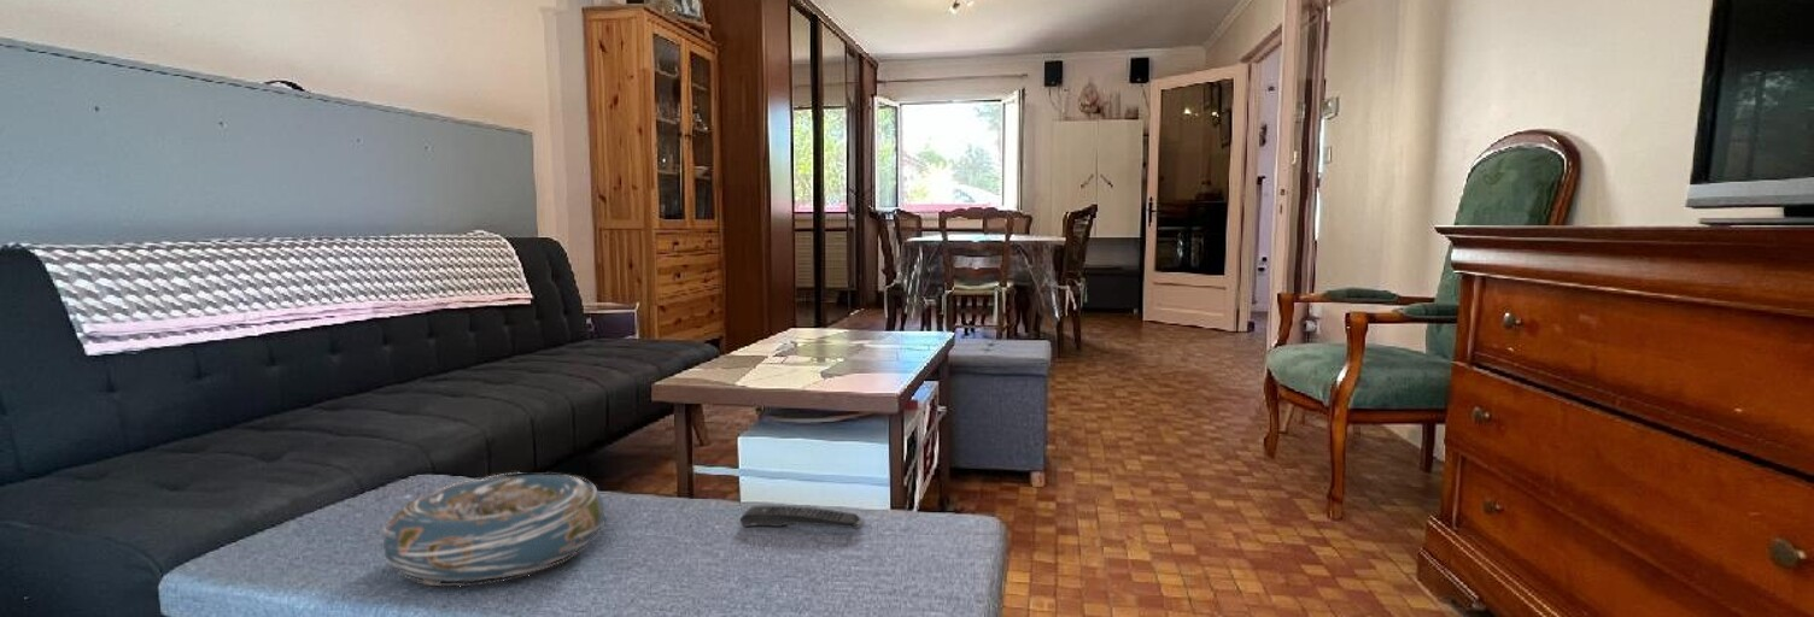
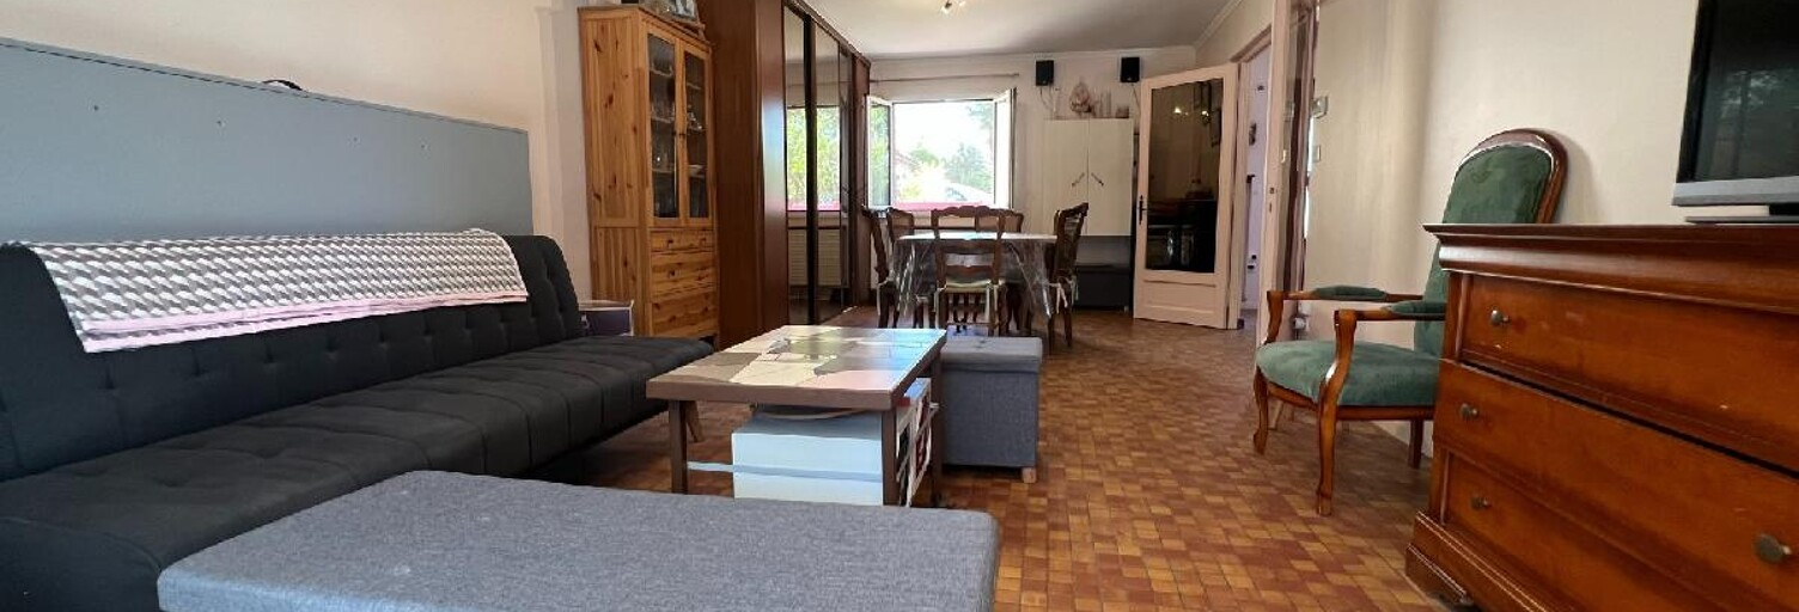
- decorative bowl (499, 522)
- remote control (803, 517)
